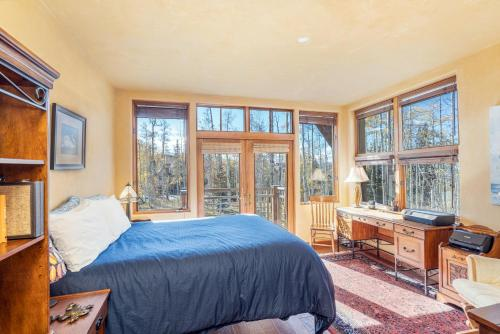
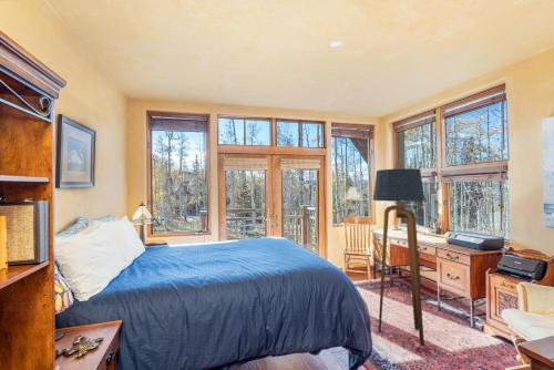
+ floor lamp (409, 251)
